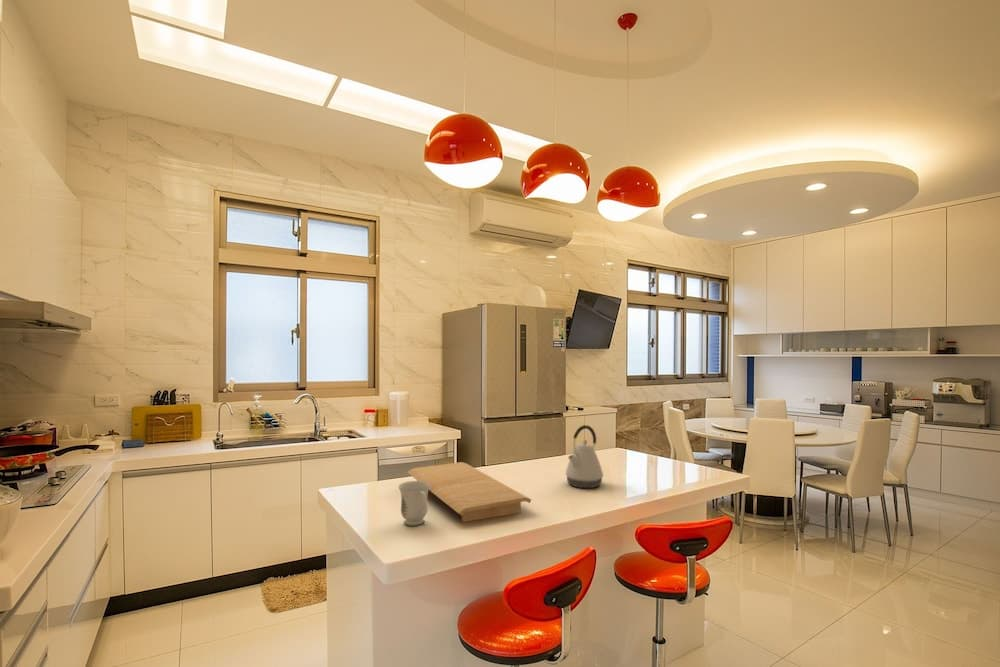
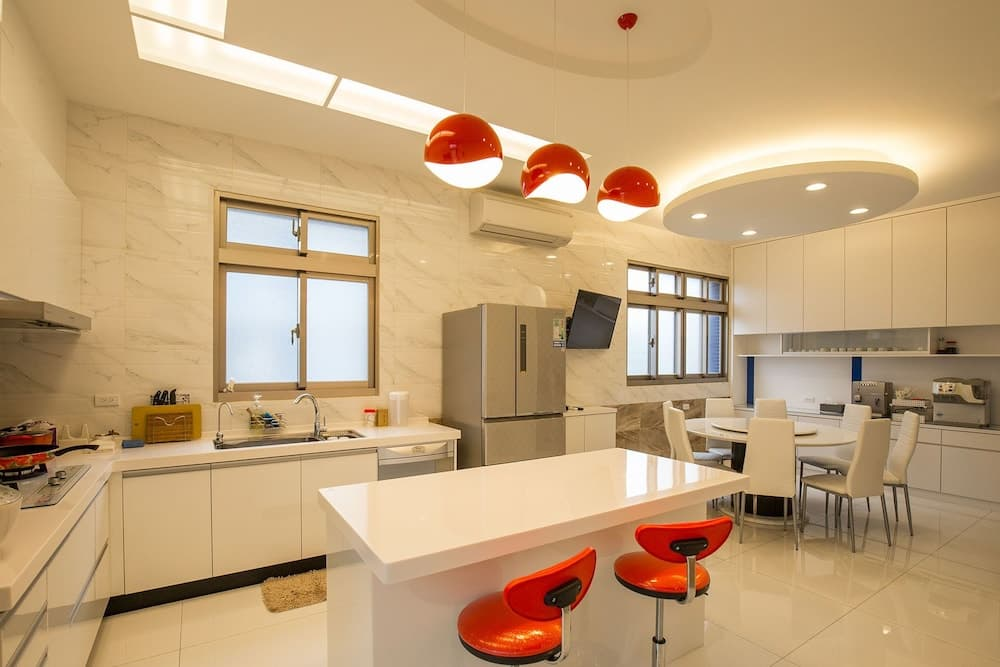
- kettle (583, 454)
- cutting board (463, 489)
- mug (416, 505)
